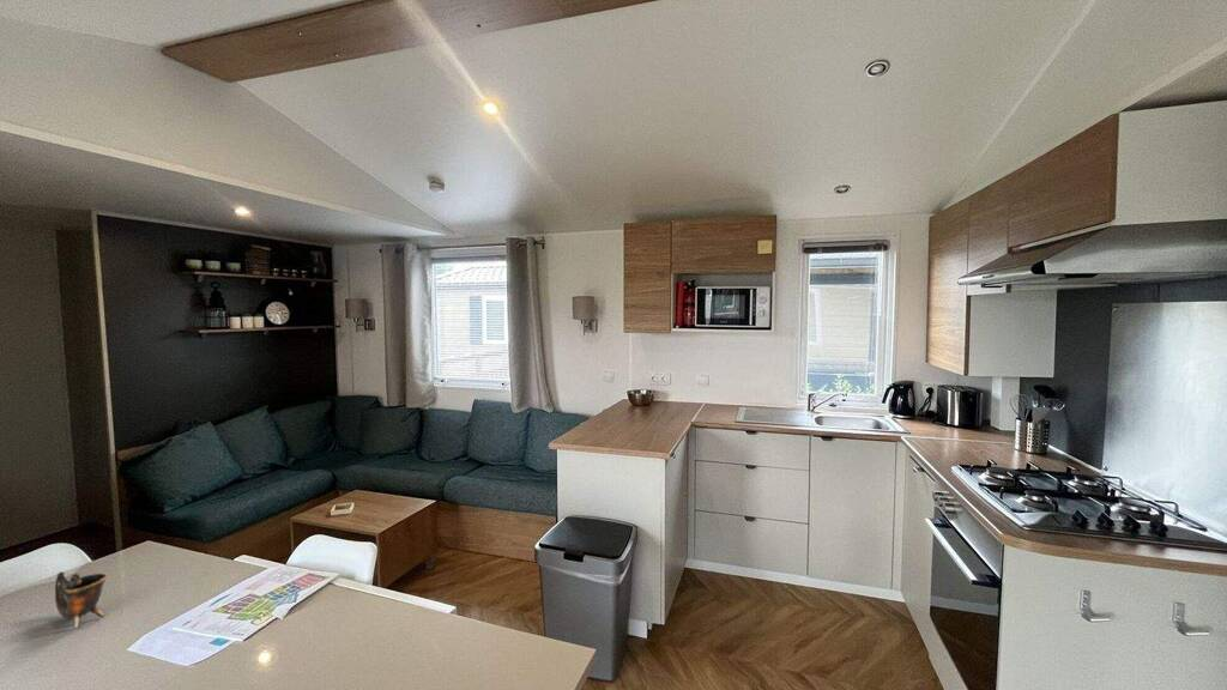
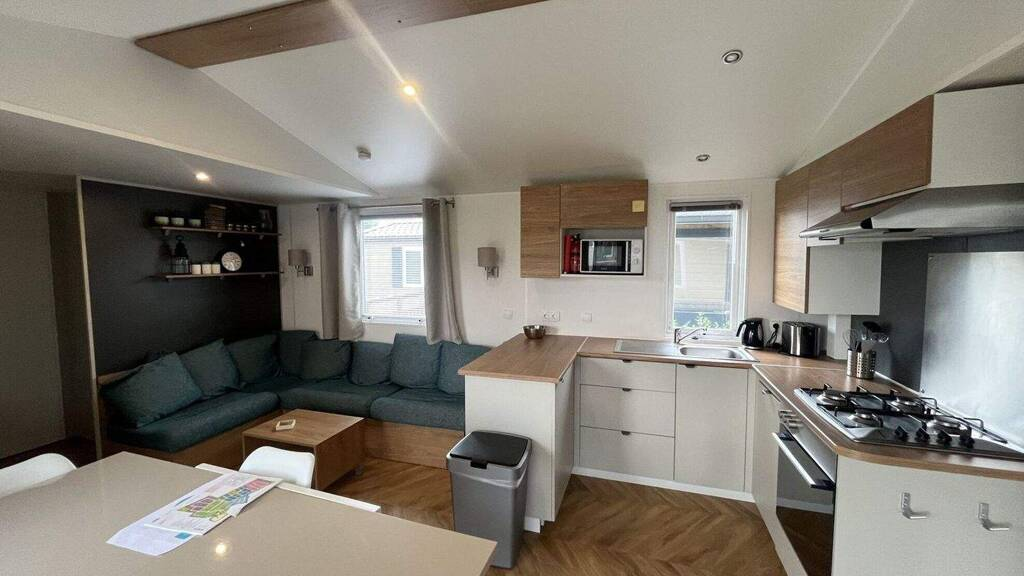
- cup (74, 595)
